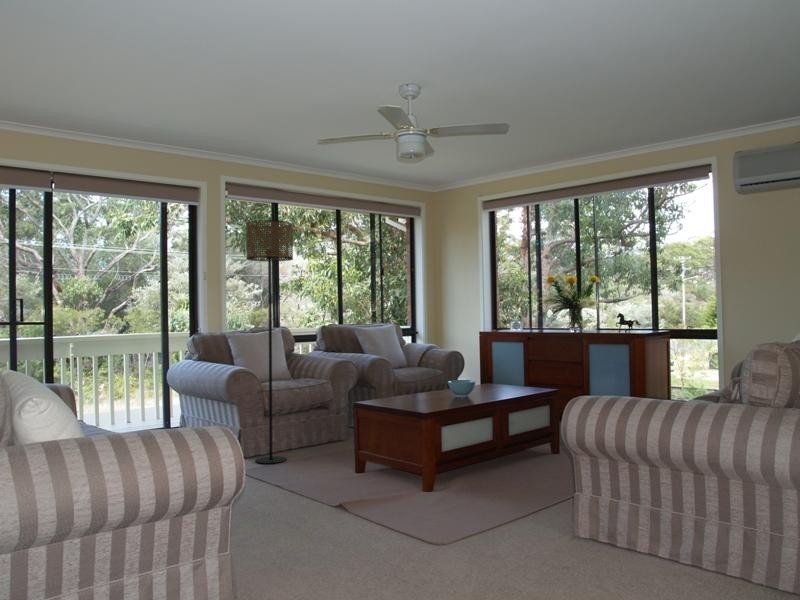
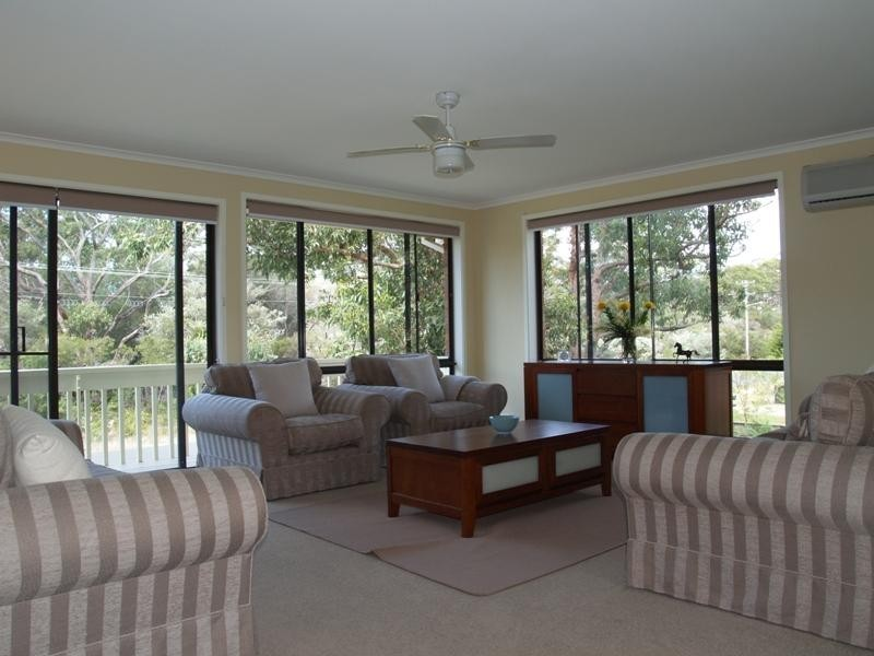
- floor lamp (270, 341)
